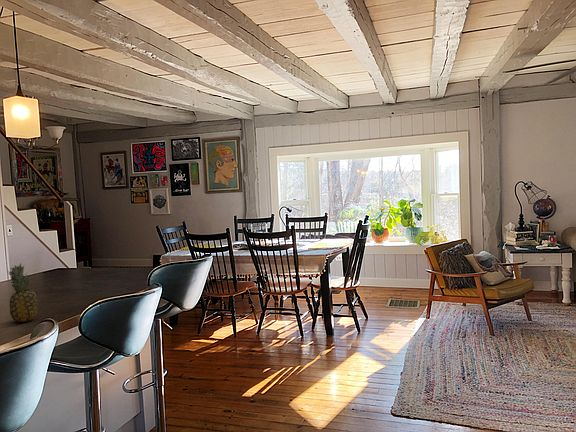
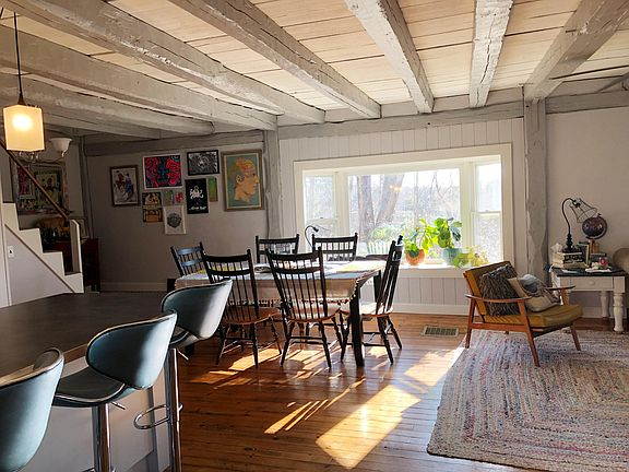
- fruit (22, 291)
